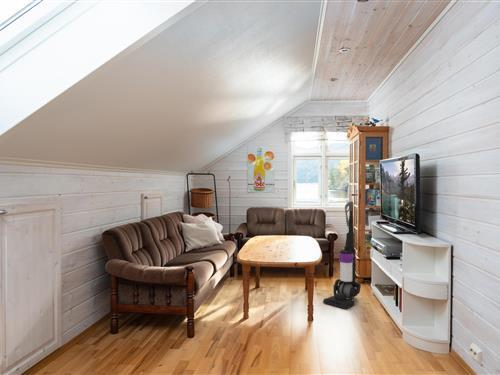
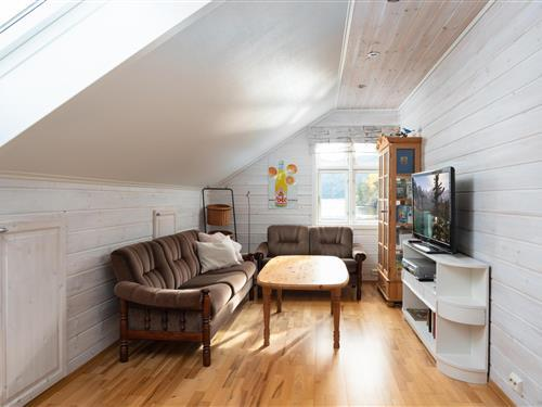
- vacuum cleaner (344, 251)
